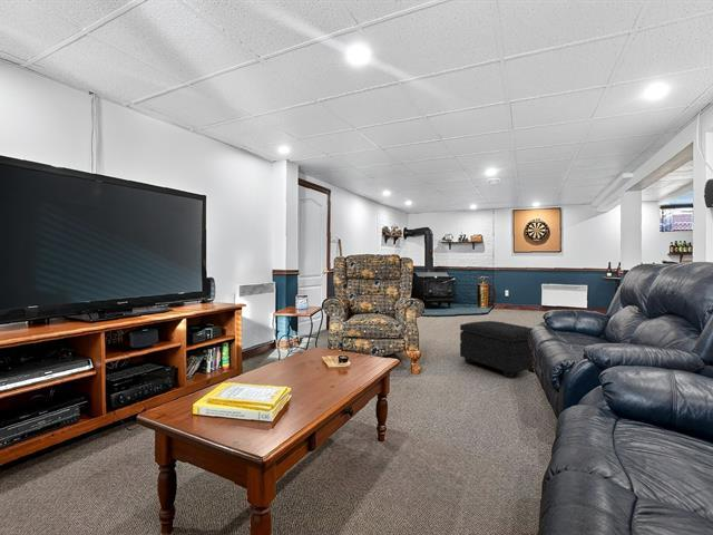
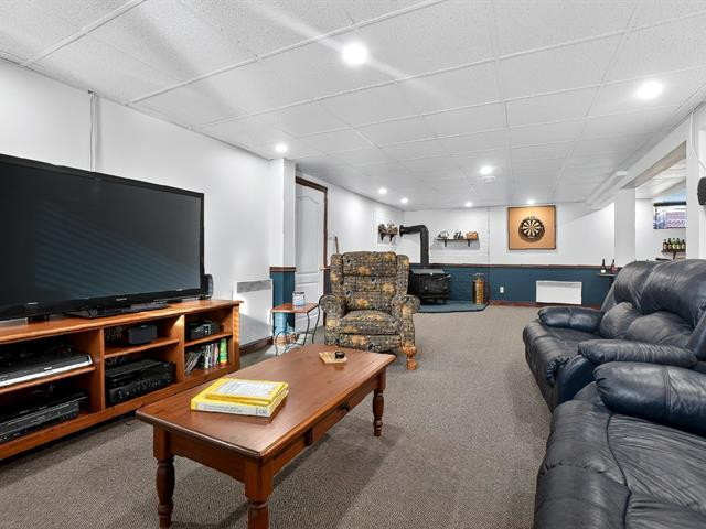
- footstool (499, 346)
